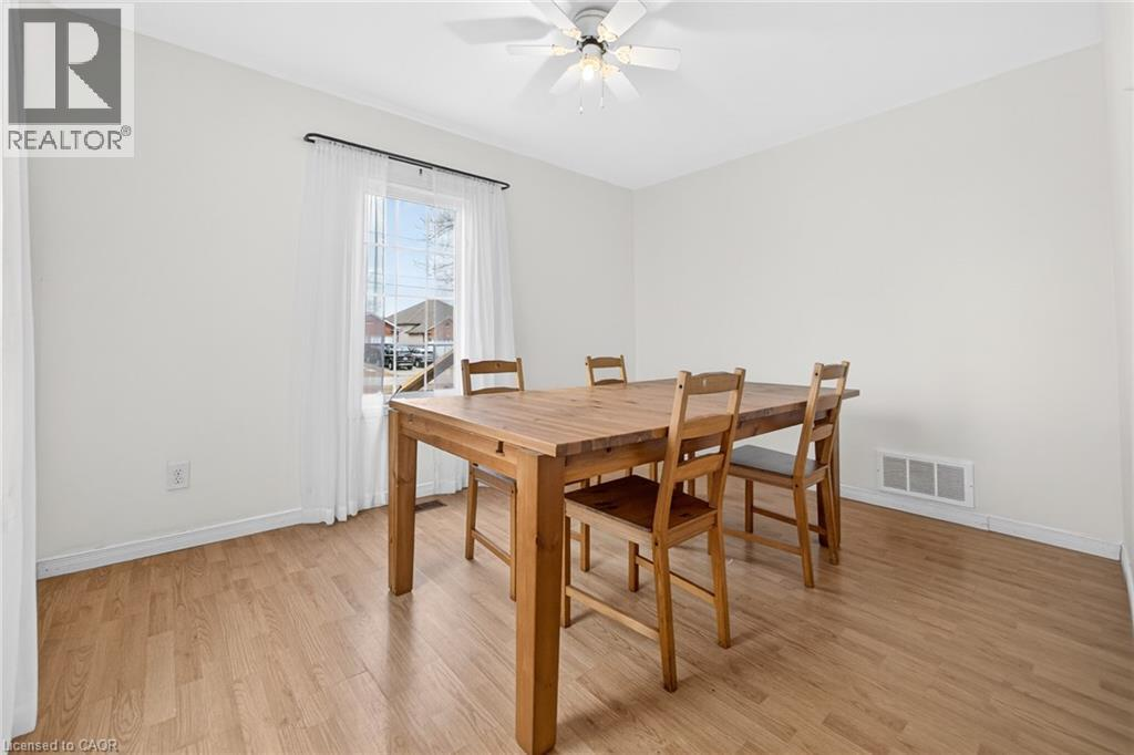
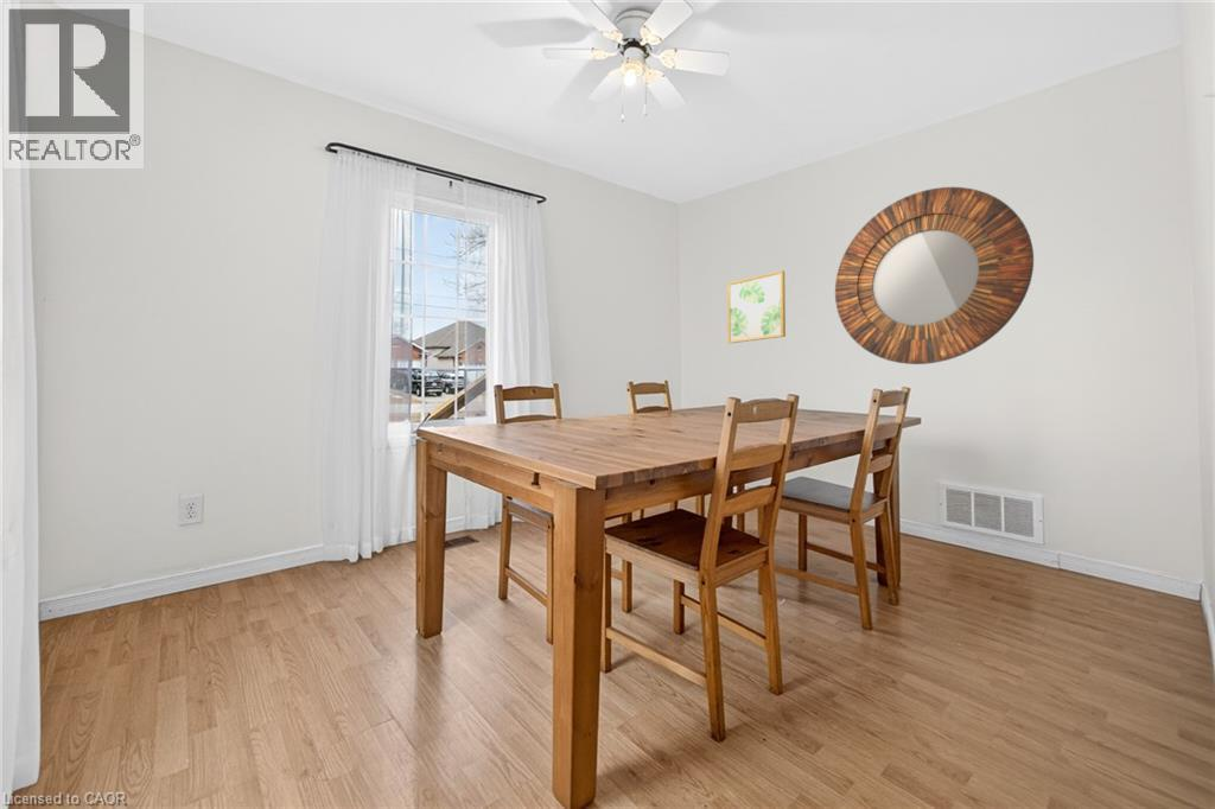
+ home mirror (921, 278)
+ wall art (755, 308)
